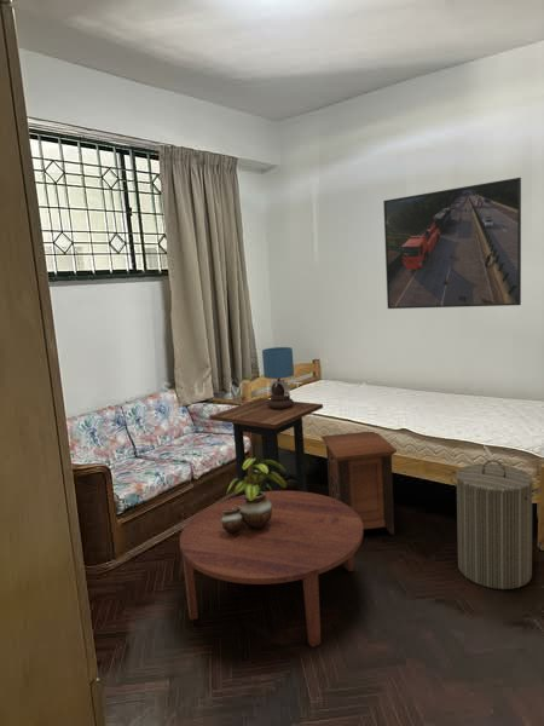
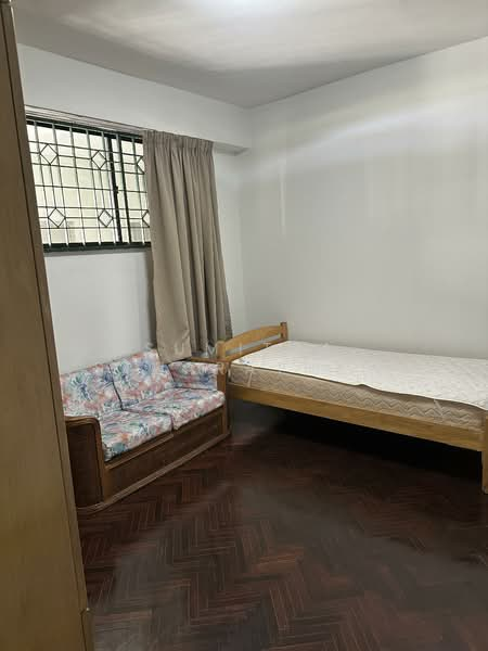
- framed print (447, 249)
- side table (270, 459)
- potted plant (251, 491)
- table lamp (278, 378)
- coffee table (273, 559)
- laundry hamper (493, 515)
- nightstand (358, 483)
